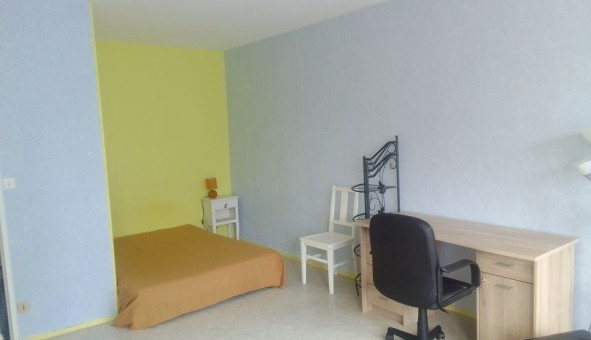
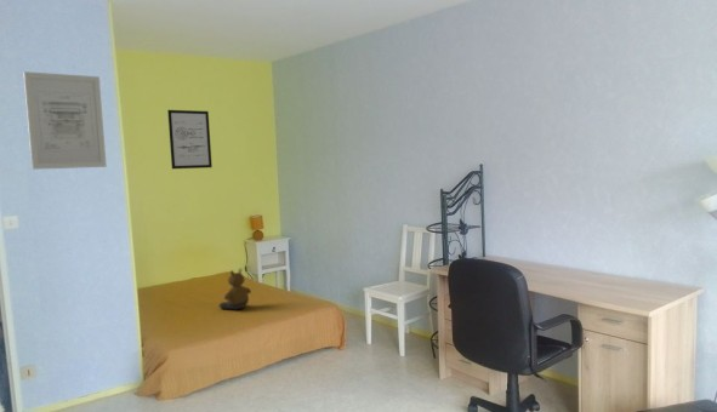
+ wall art (189, 139)
+ wall art (67, 121)
+ bear (233, 288)
